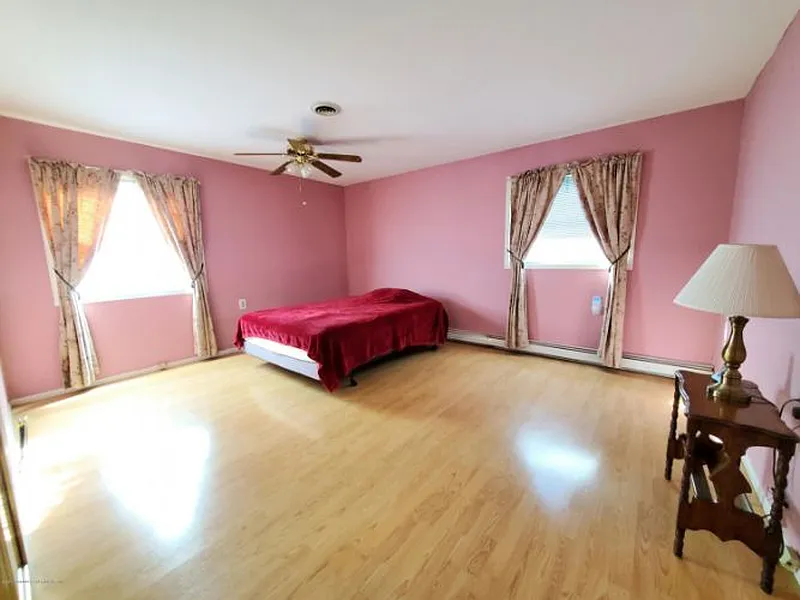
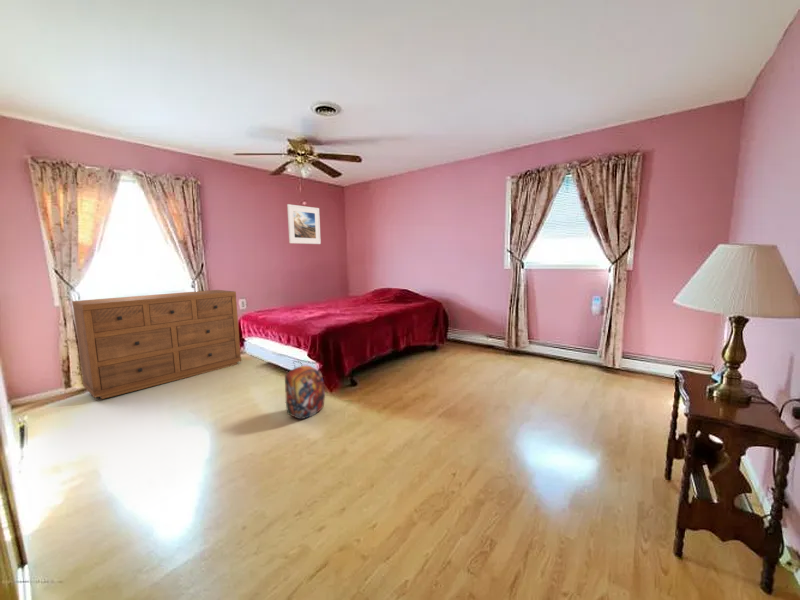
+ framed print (304, 225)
+ dresser (167, 336)
+ backpack (304, 388)
